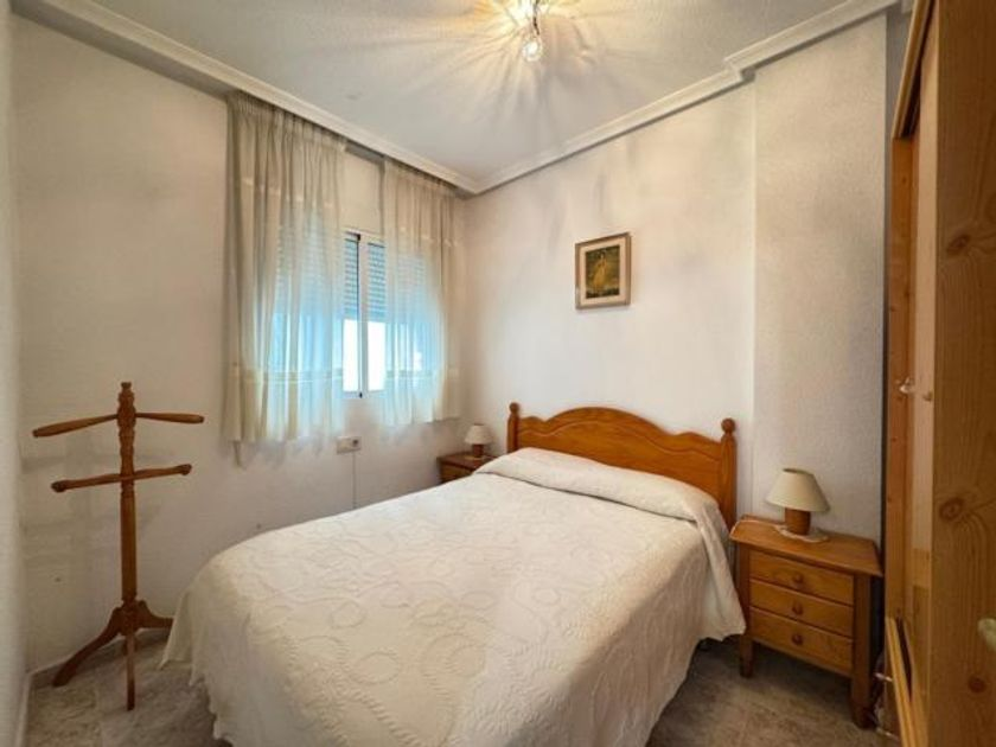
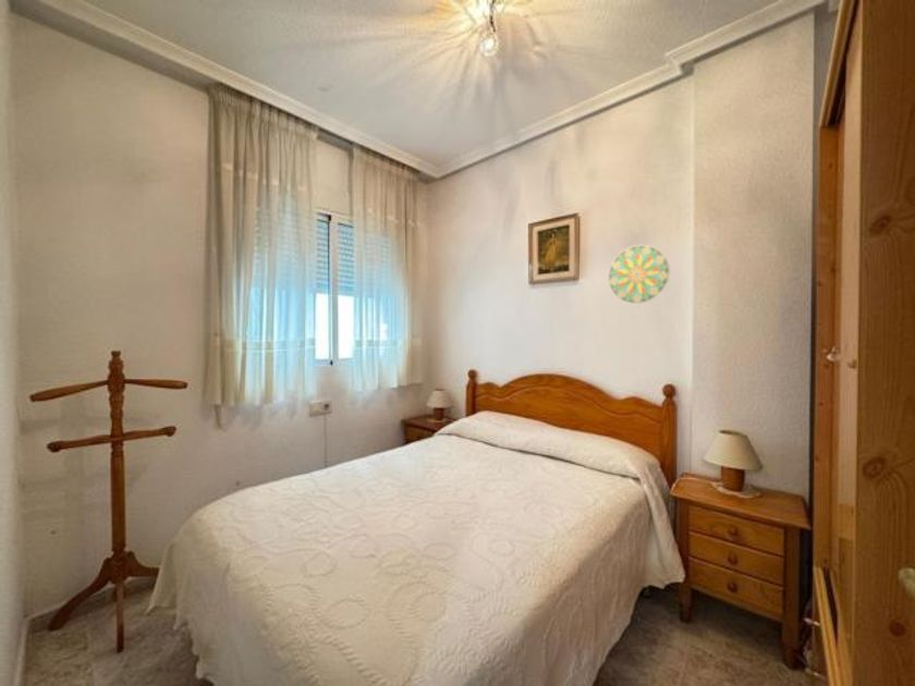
+ decorative plate (637, 274)
